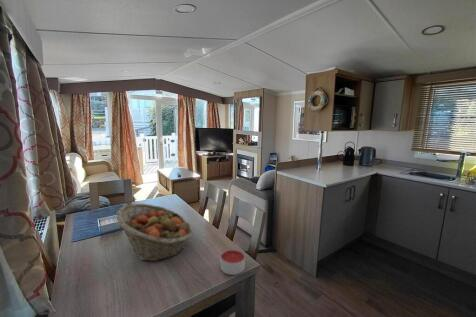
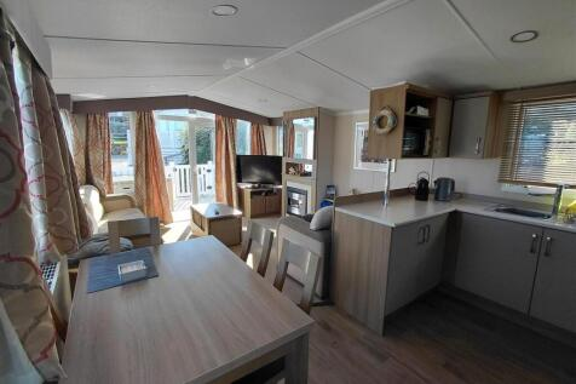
- candle (232, 261)
- fruit basket (156, 227)
